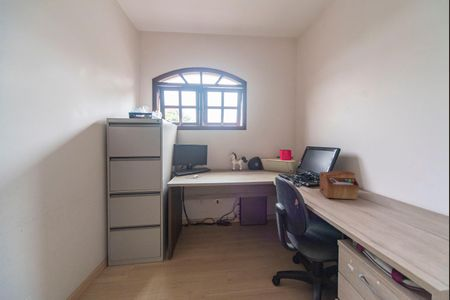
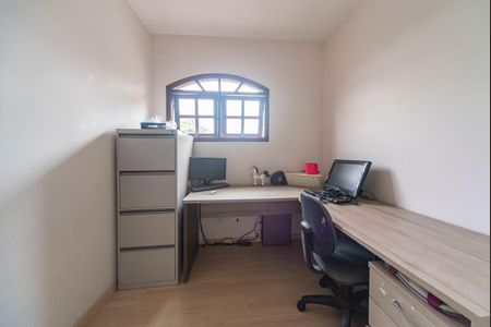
- sewing box (336, 183)
